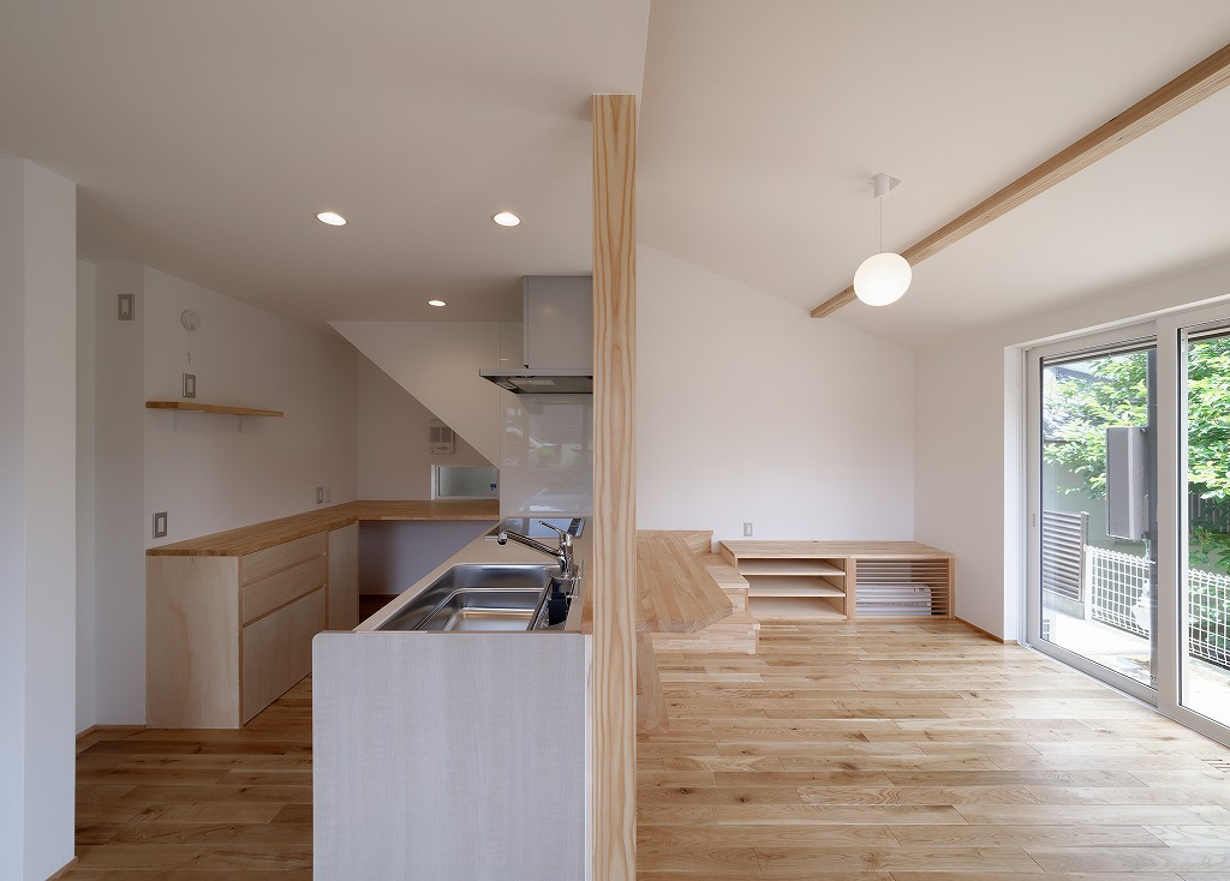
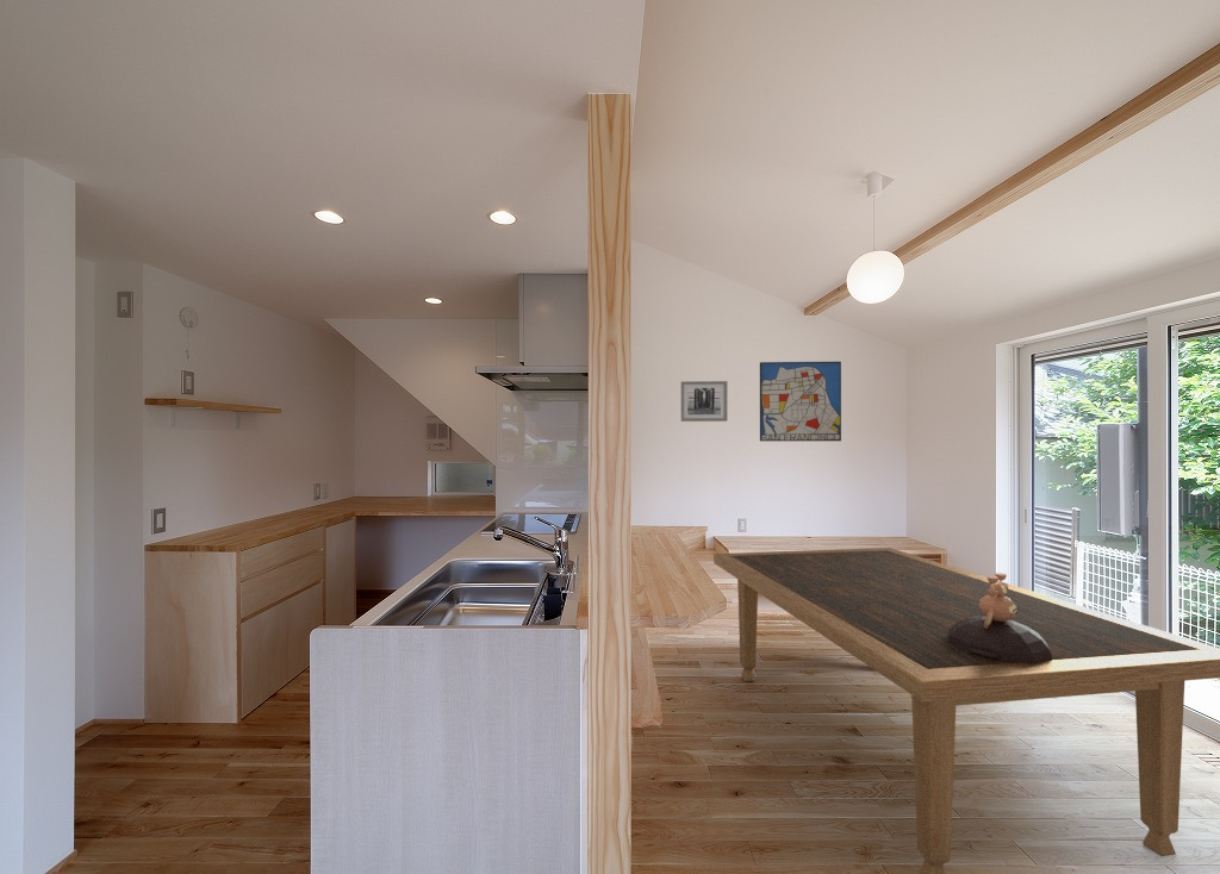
+ decorative bowl (997, 610)
+ wall art (703, 401)
+ dining table (900, 666)
+ wall art (799, 401)
